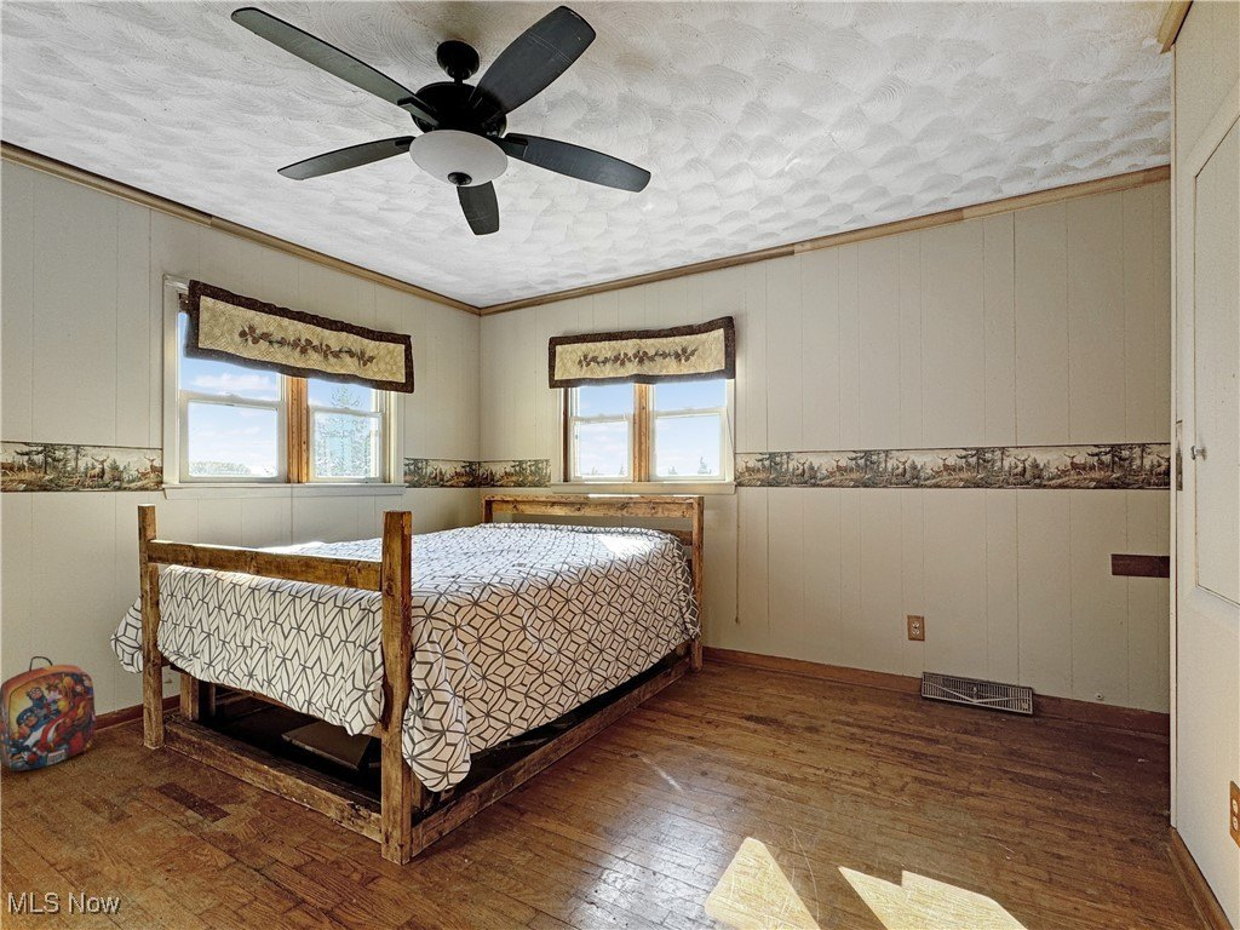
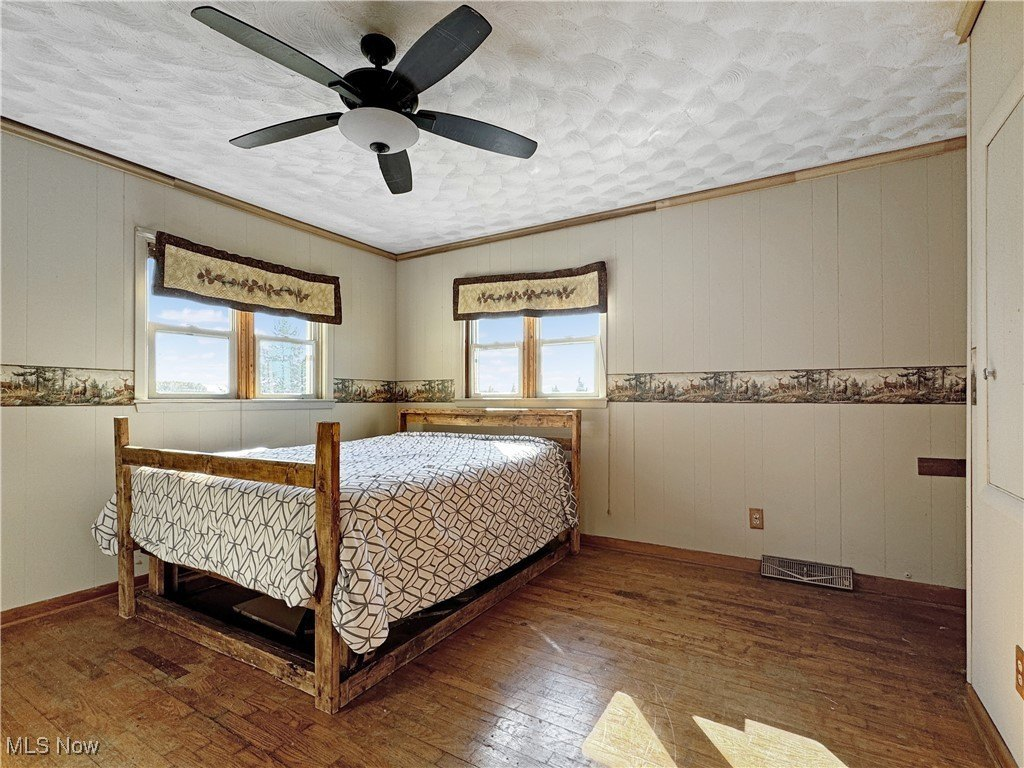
- backpack (46, 710)
